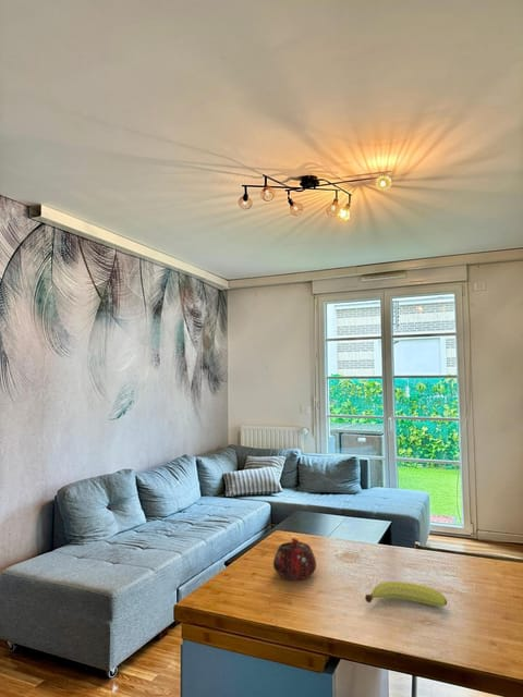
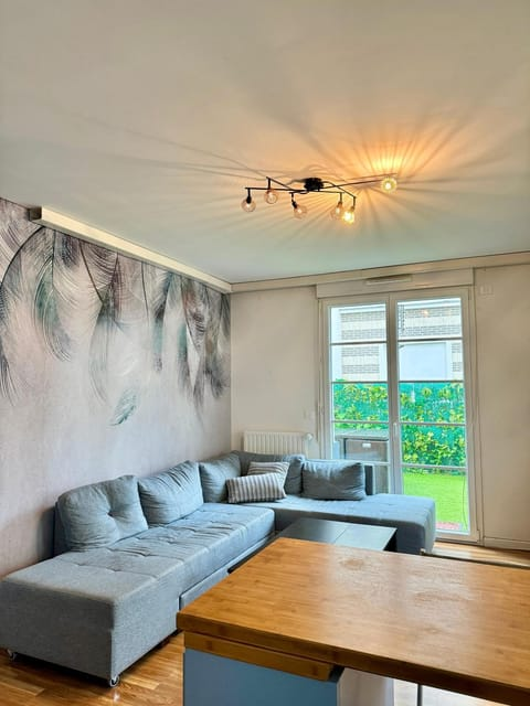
- fruit (406, 596)
- teapot (294, 557)
